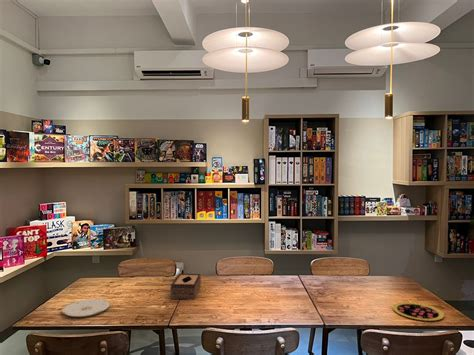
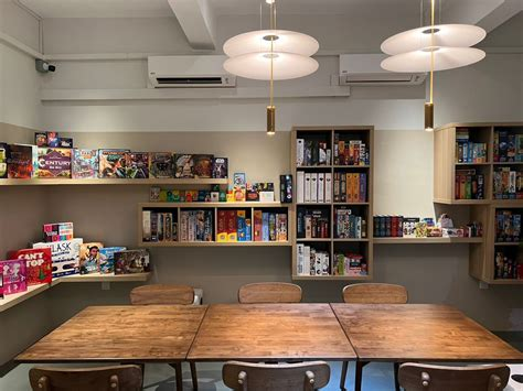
- tissue box (186, 285)
- plate (86, 308)
- pizza (417, 311)
